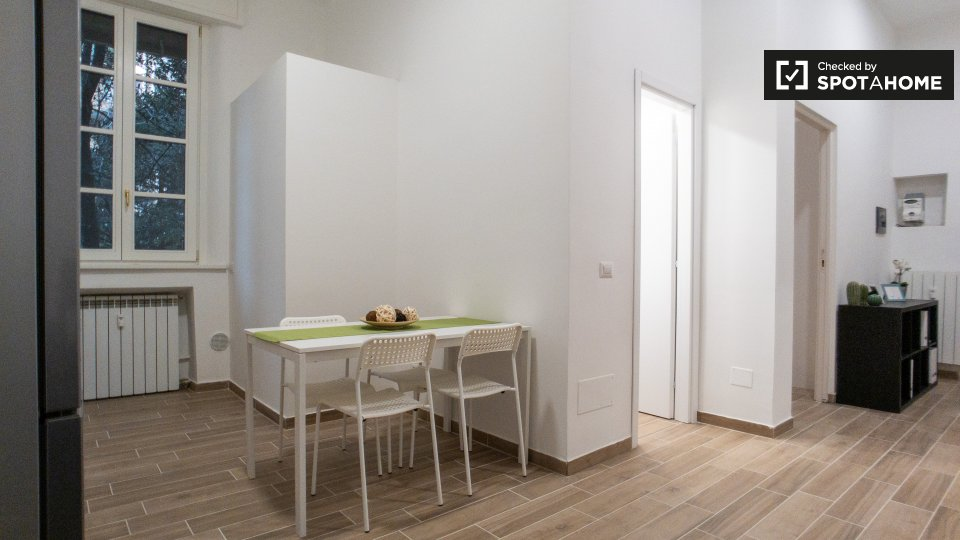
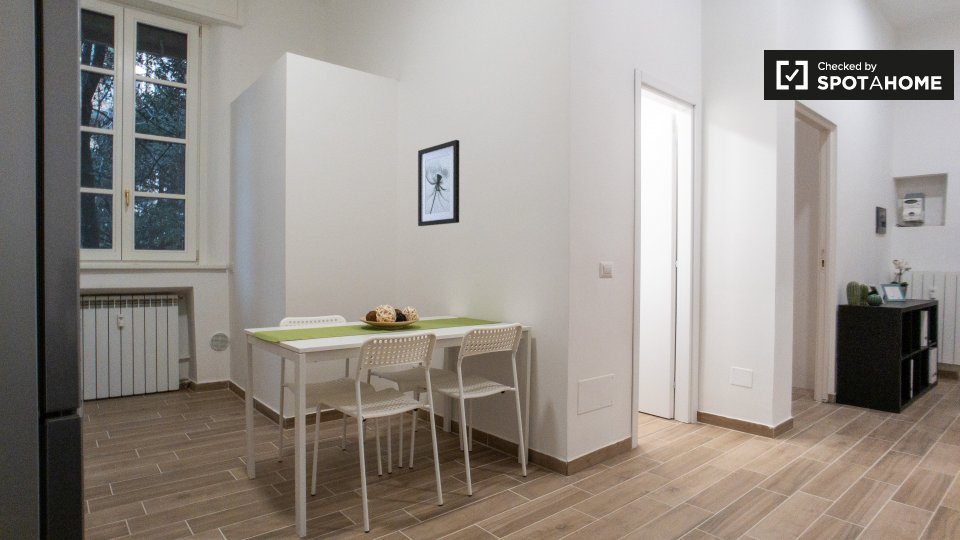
+ wall art (437, 185)
